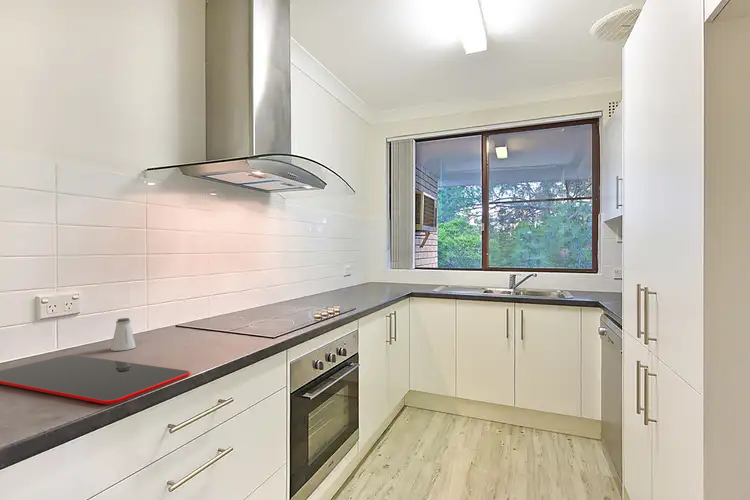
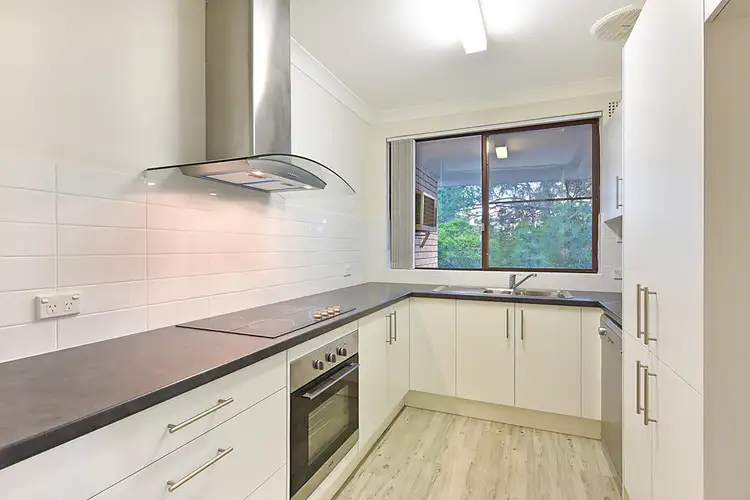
- cutting board (86, 375)
- saltshaker (123, 333)
